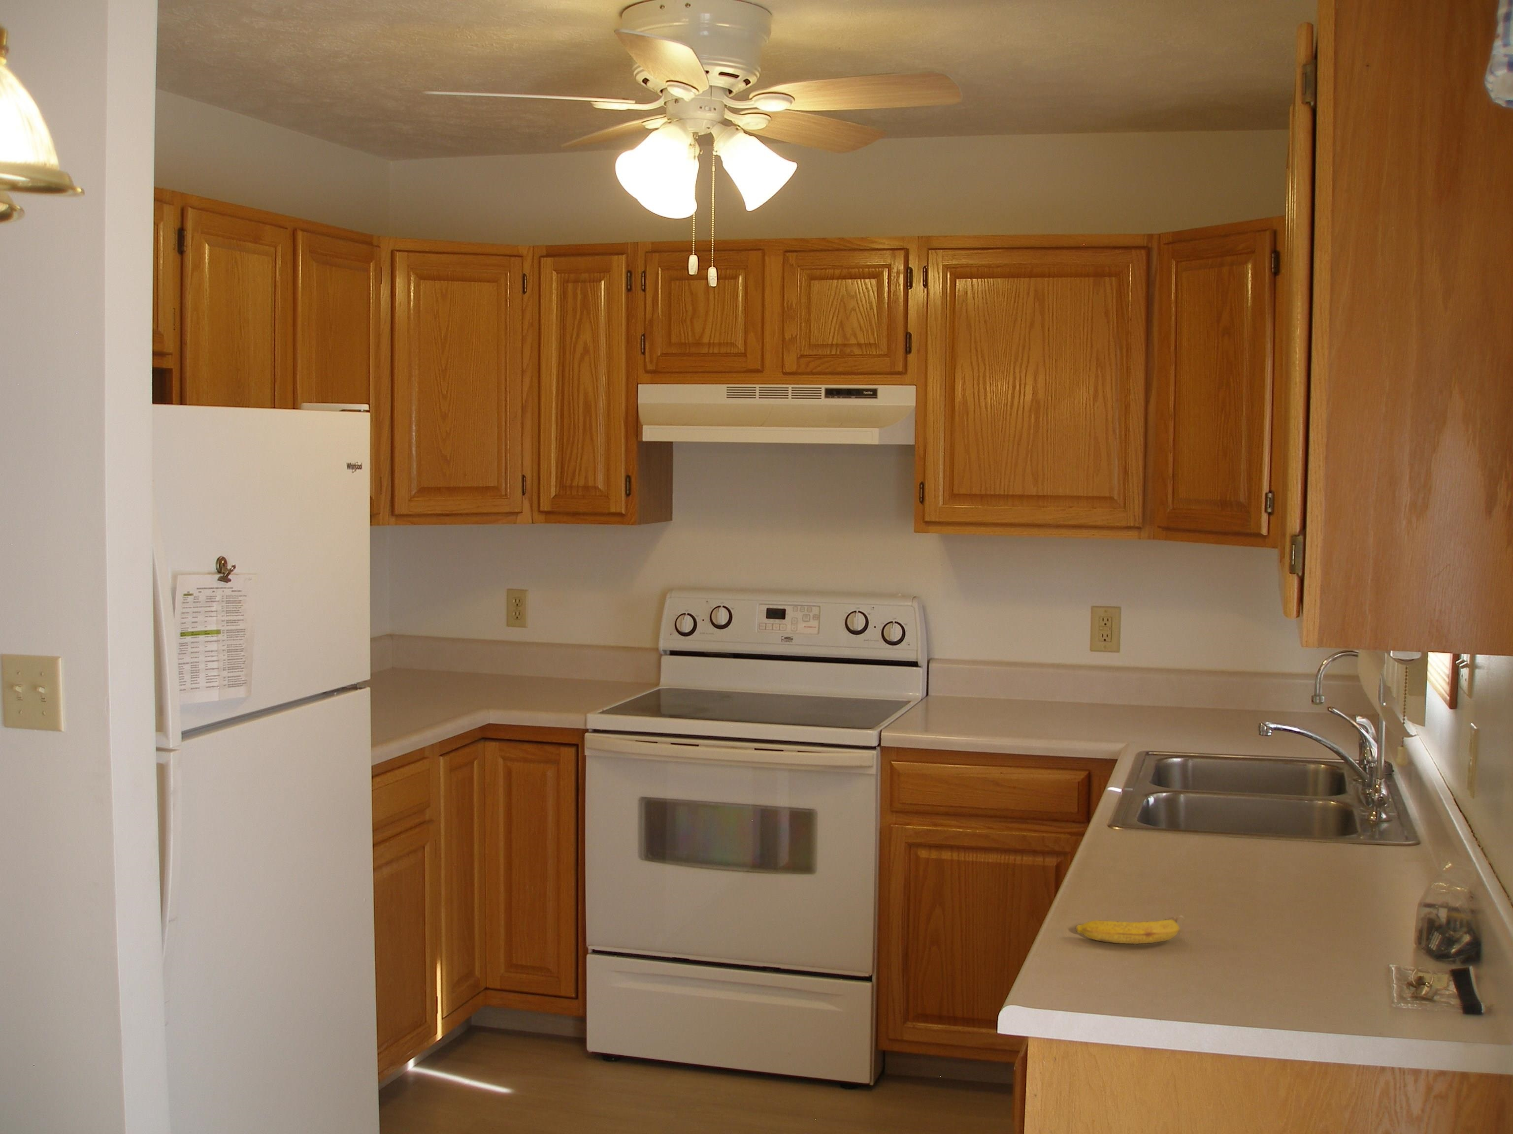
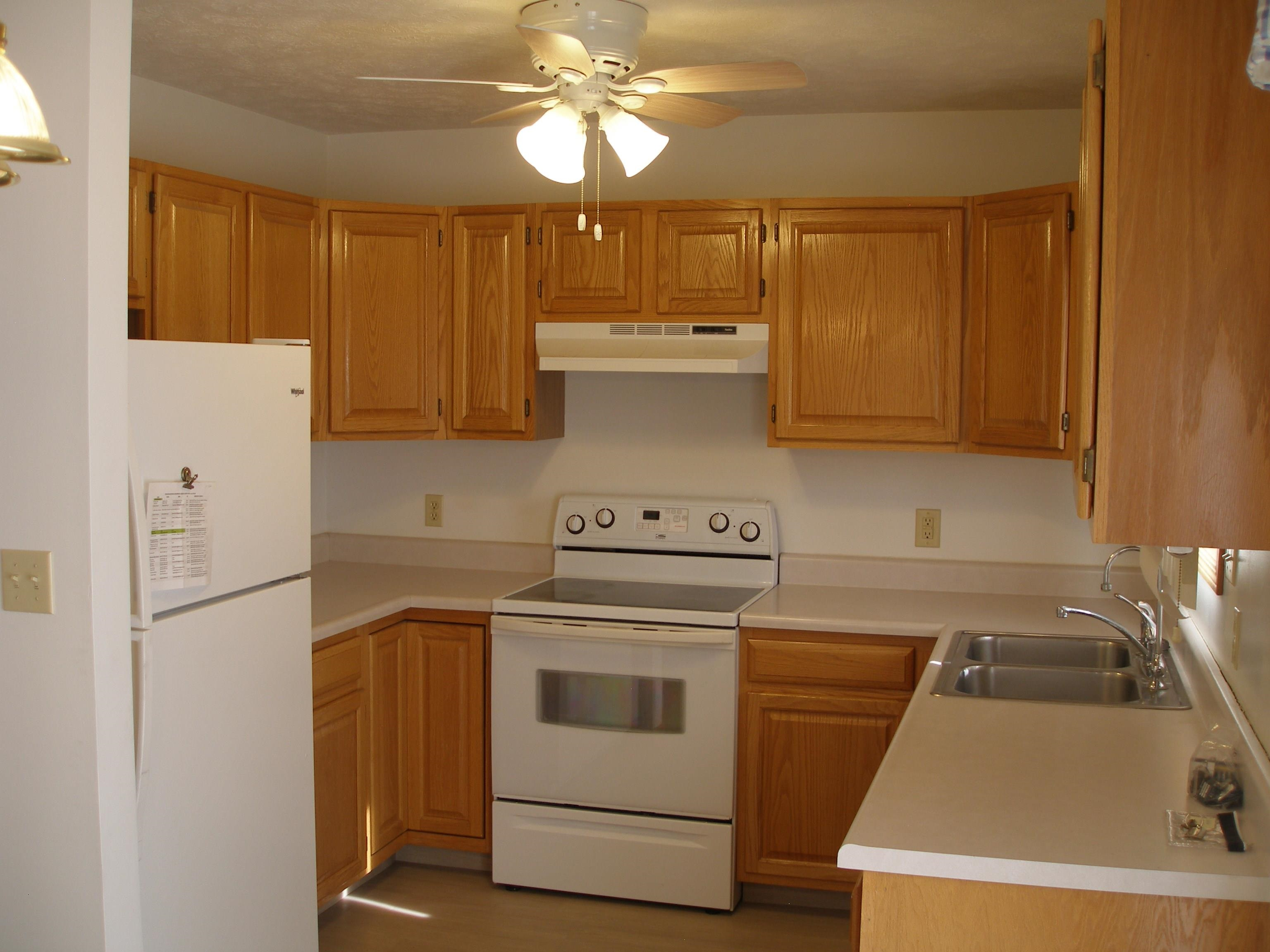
- banana (1133, 926)
